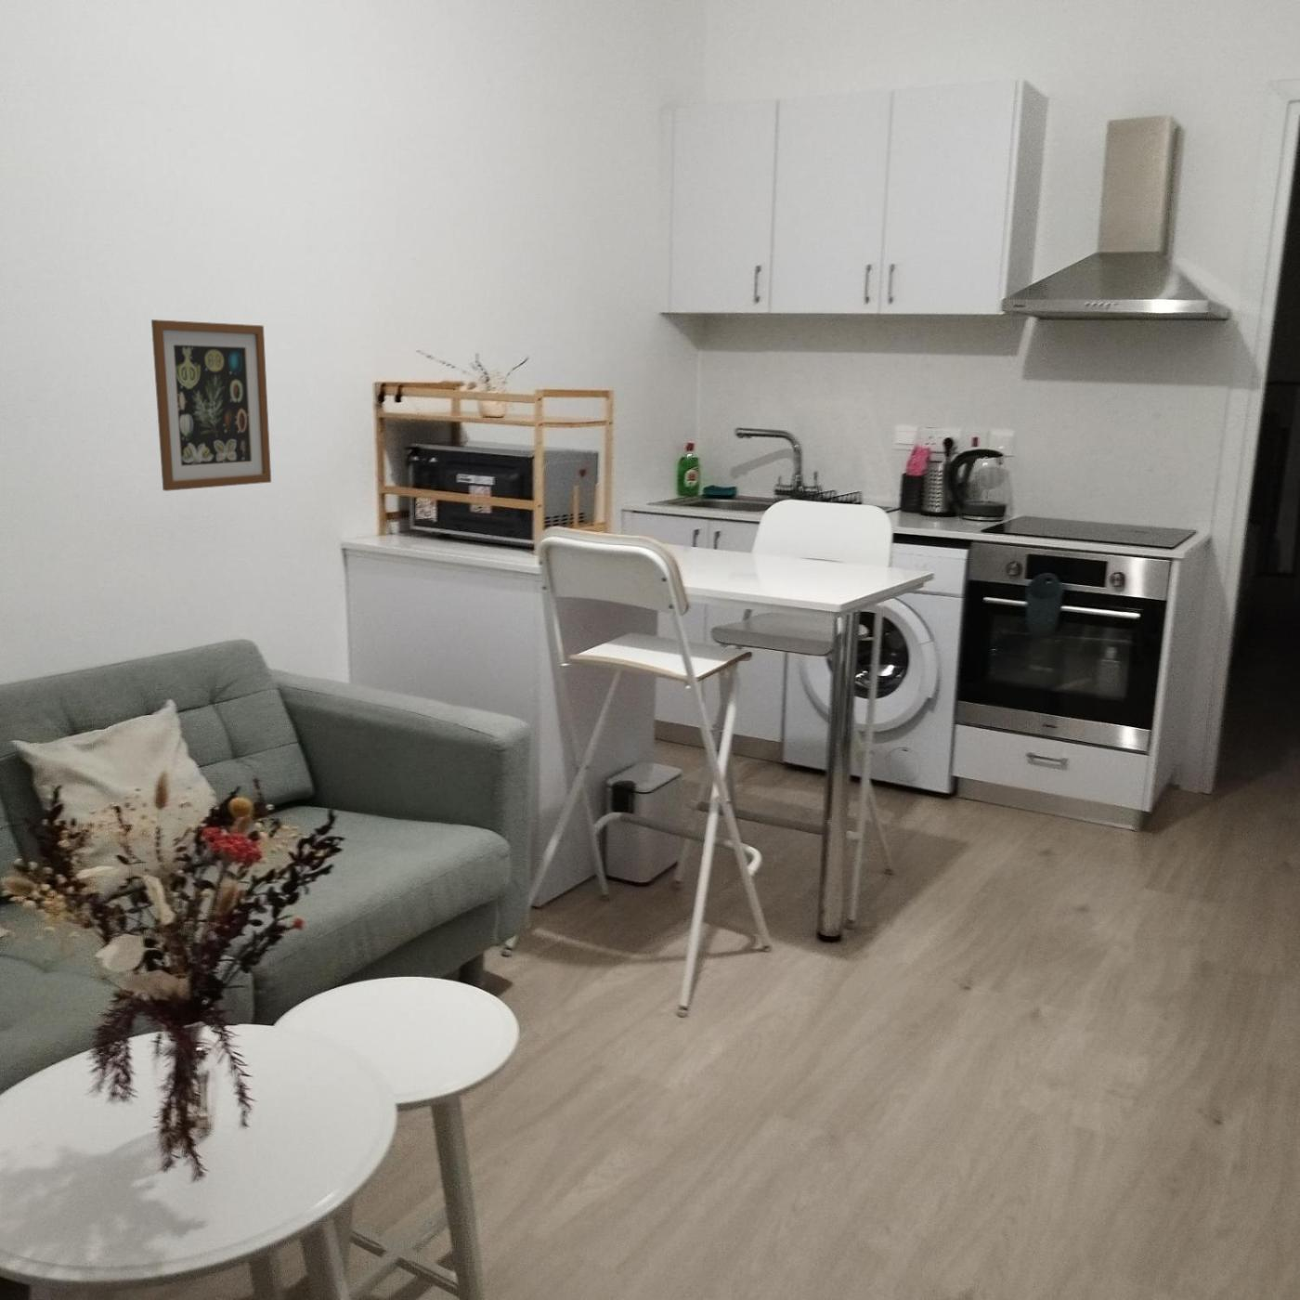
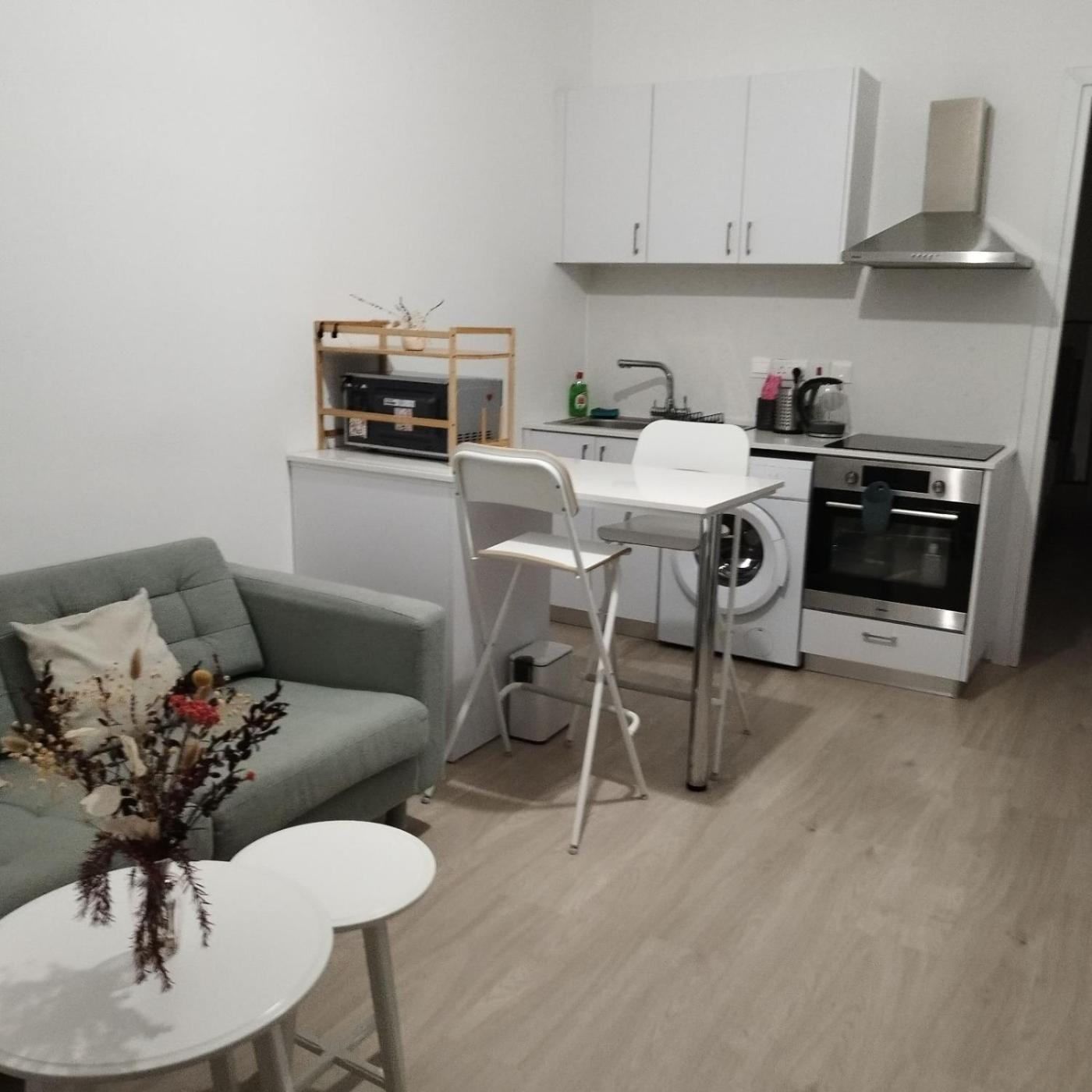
- wall art (214, 405)
